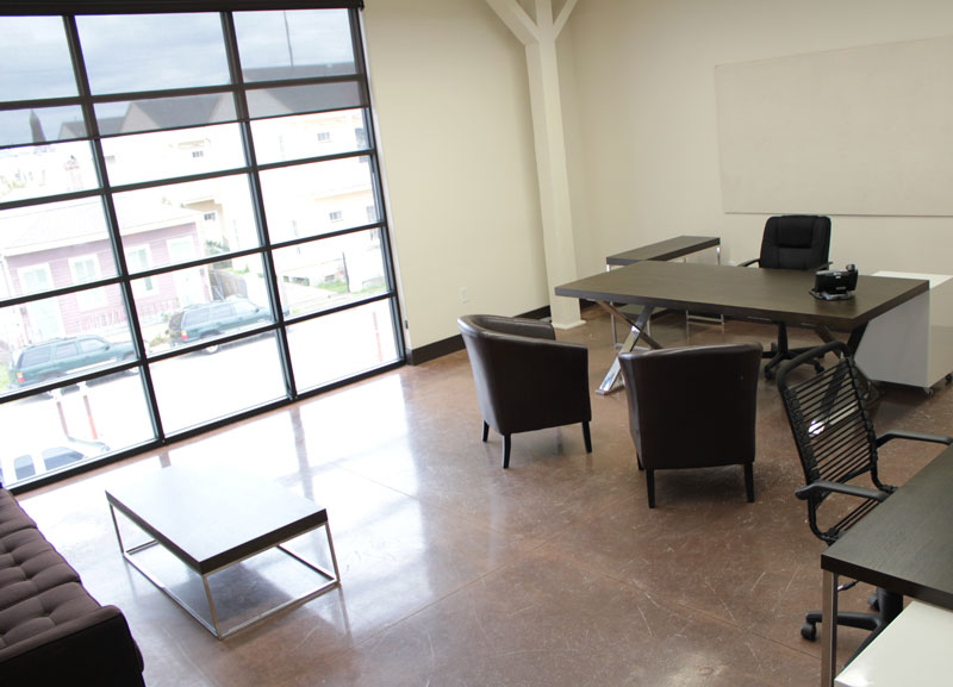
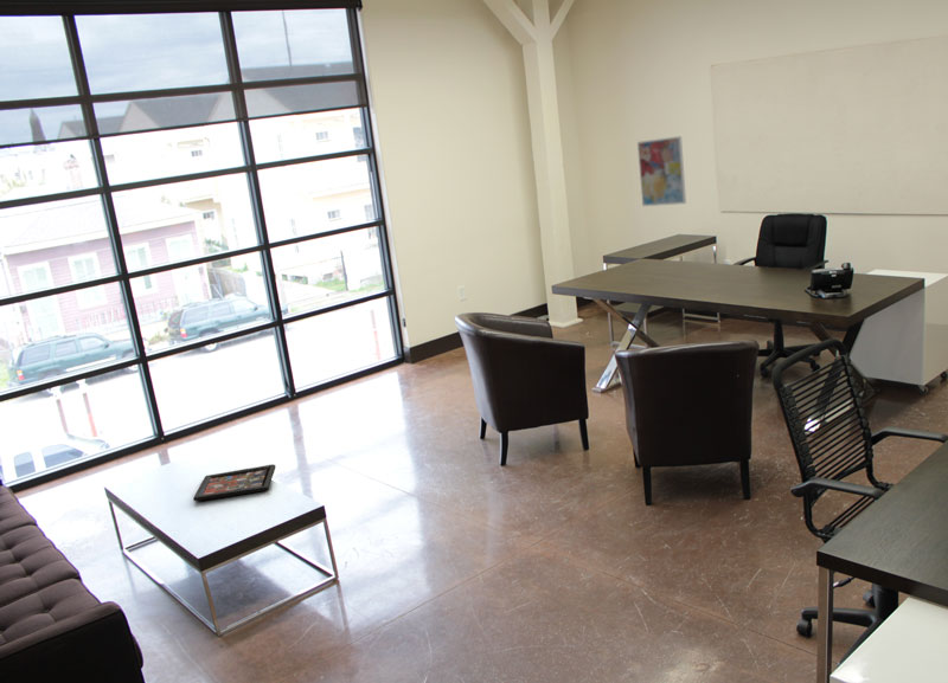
+ decorative tray (236, 482)
+ wall art (661, 172)
